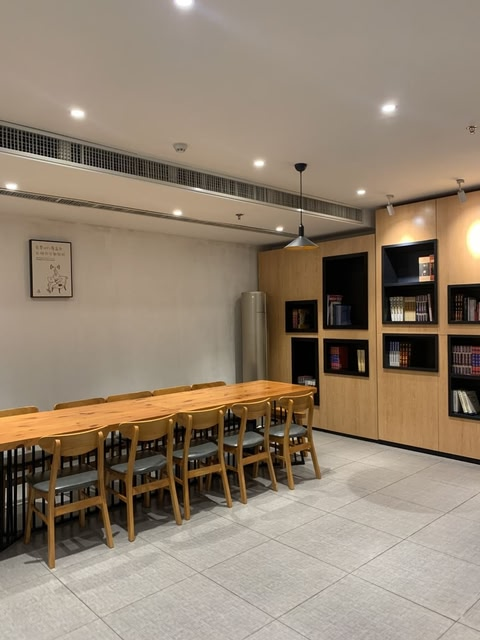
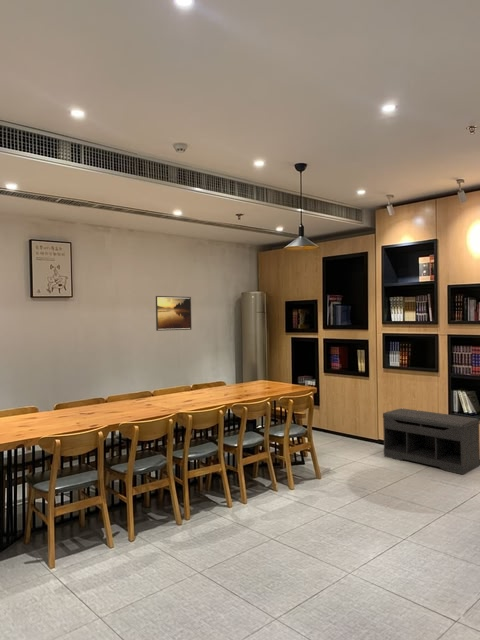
+ bench (429, 438)
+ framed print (174, 313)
